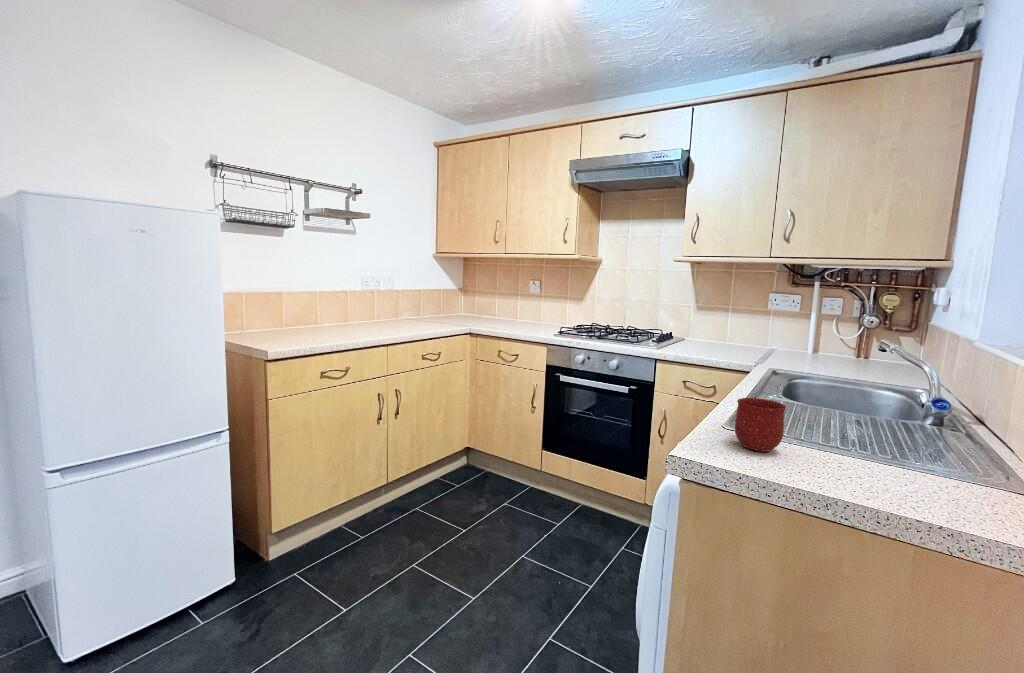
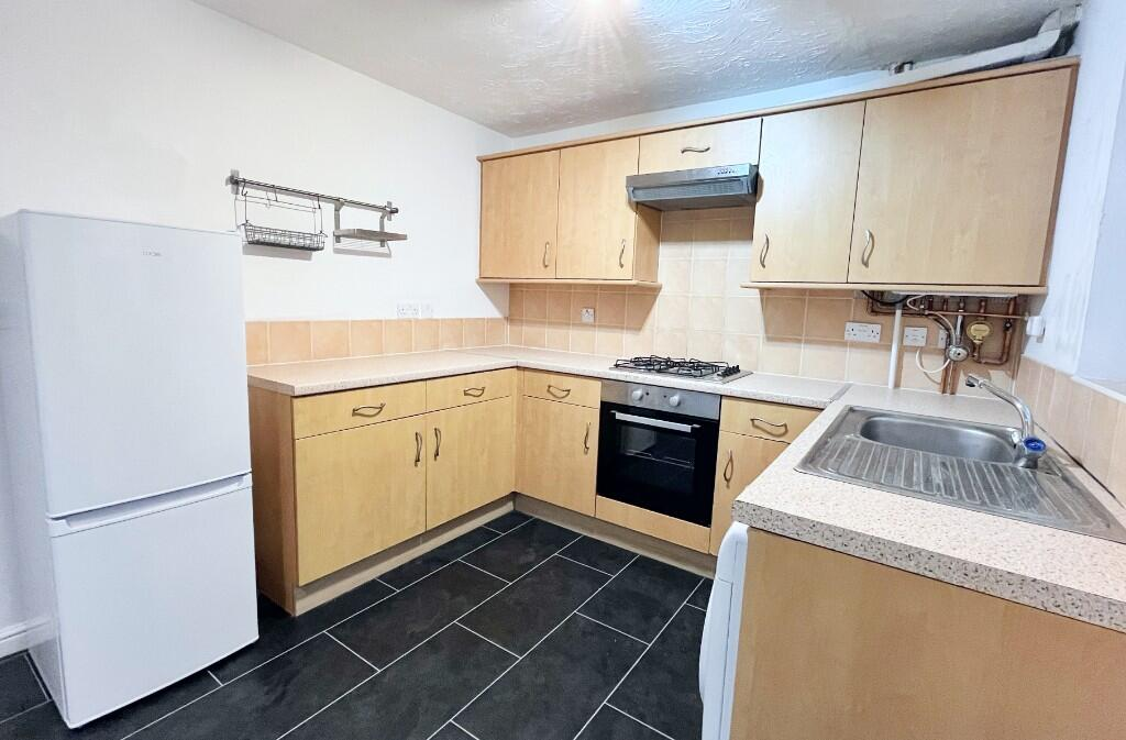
- mug (754, 422)
